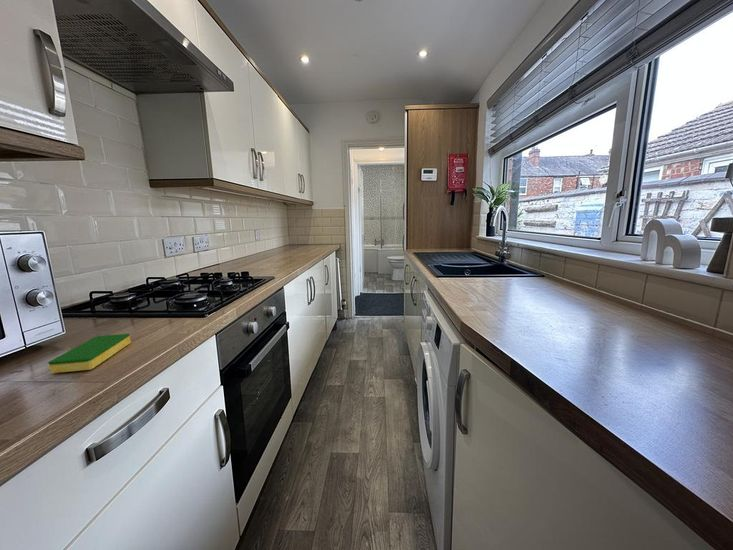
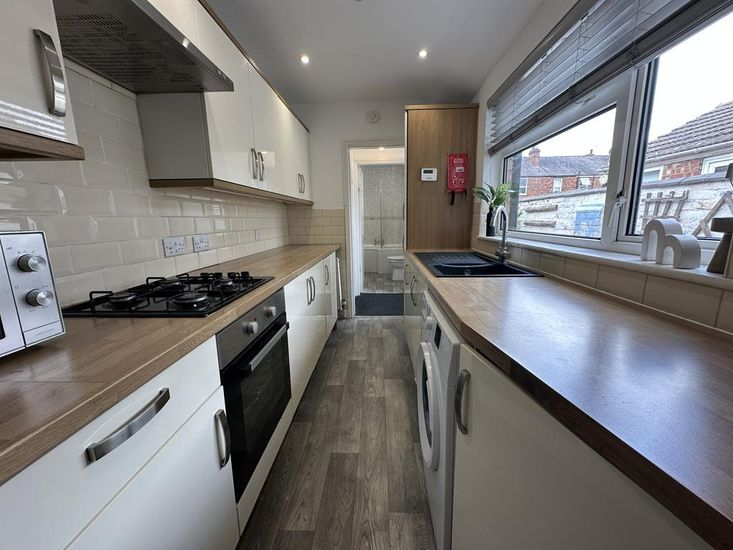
- dish sponge (94, 351)
